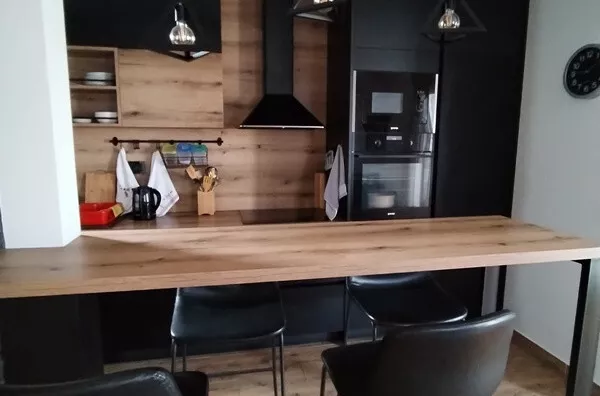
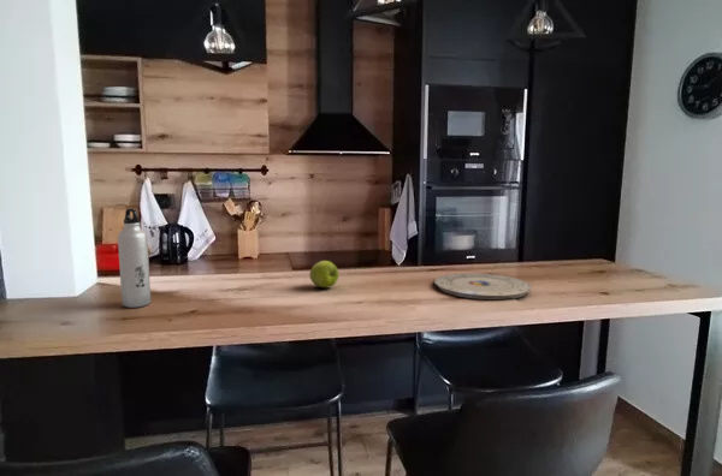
+ apple (324, 273)
+ plate (481, 285)
+ water bottle (134, 256)
